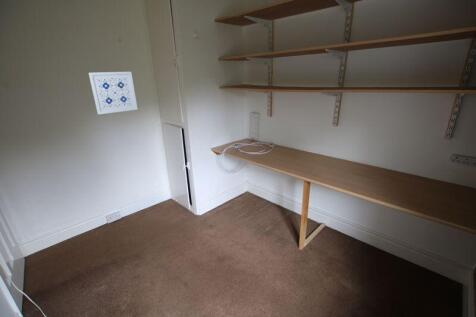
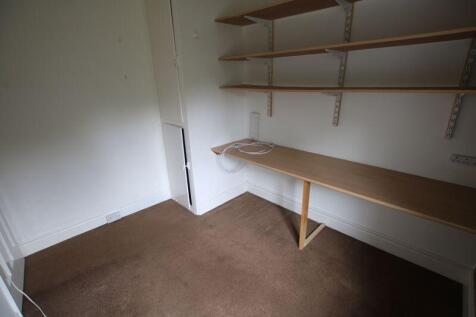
- wall art (114, 92)
